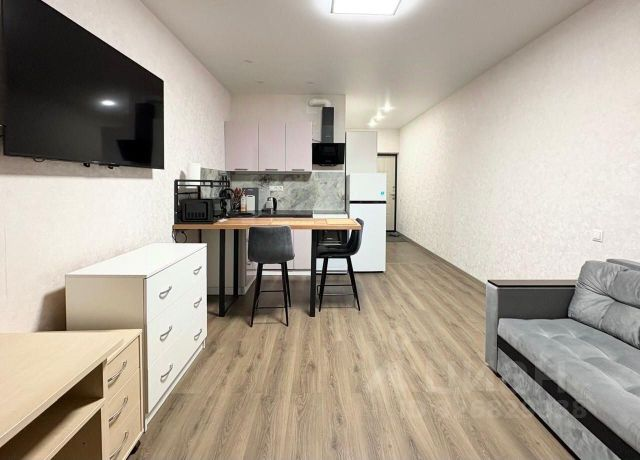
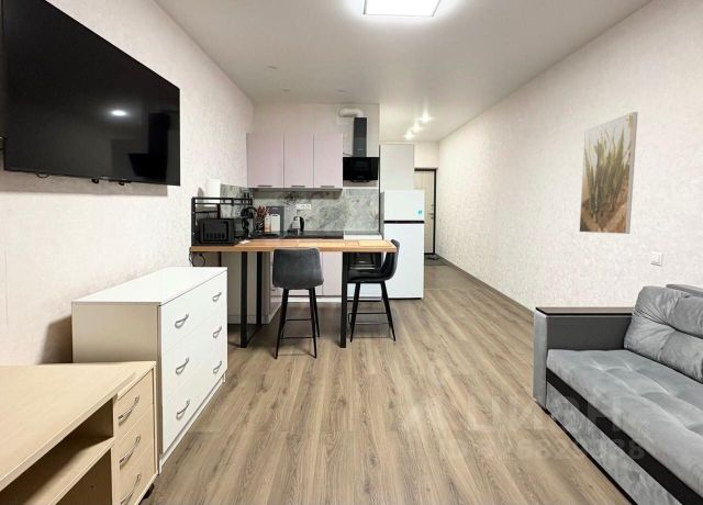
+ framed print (605, 178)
